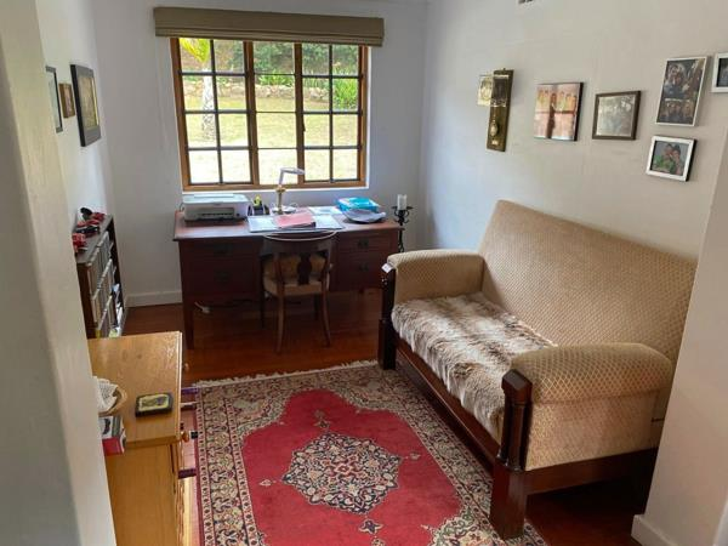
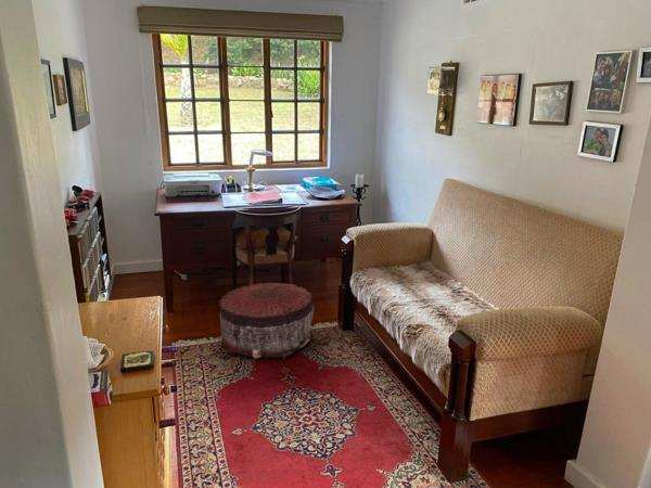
+ pouf (268, 314)
